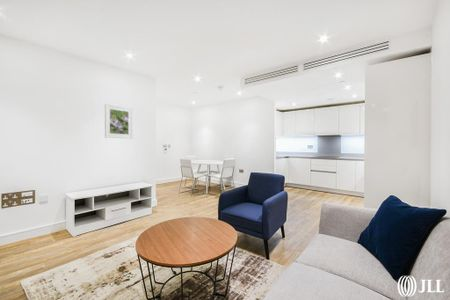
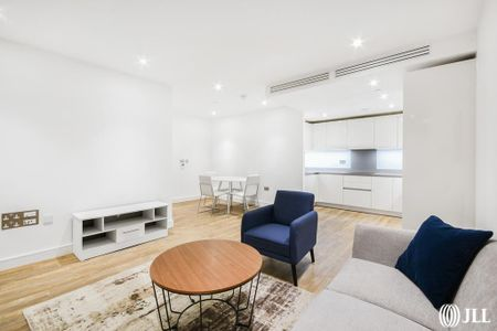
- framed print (119, 122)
